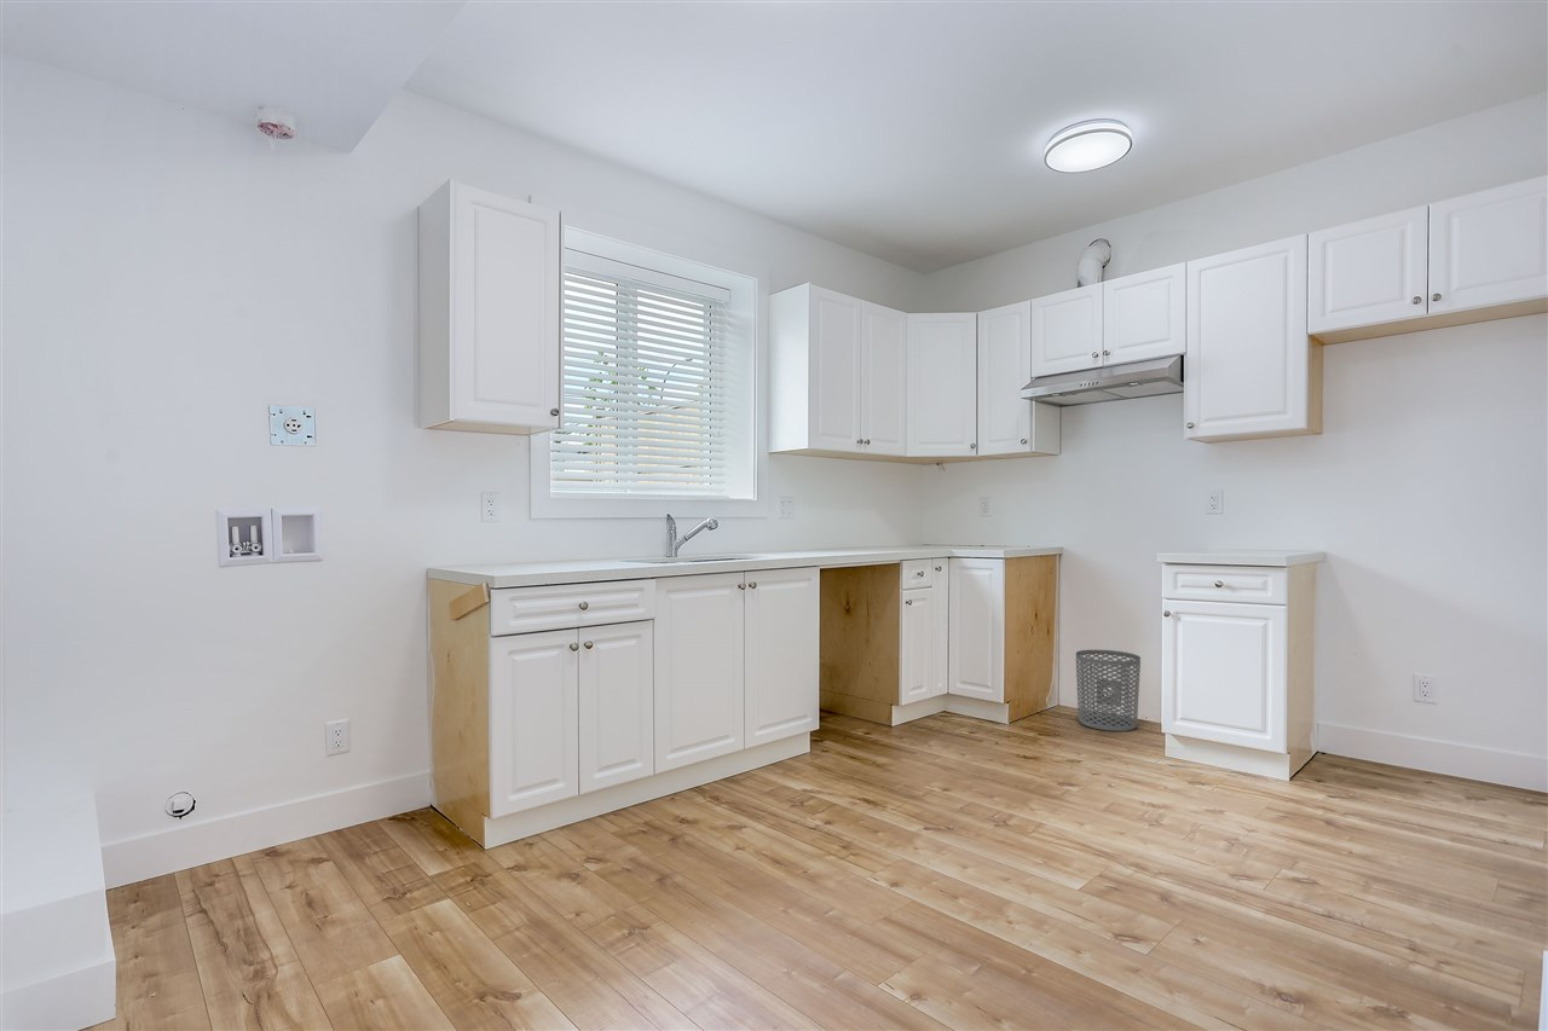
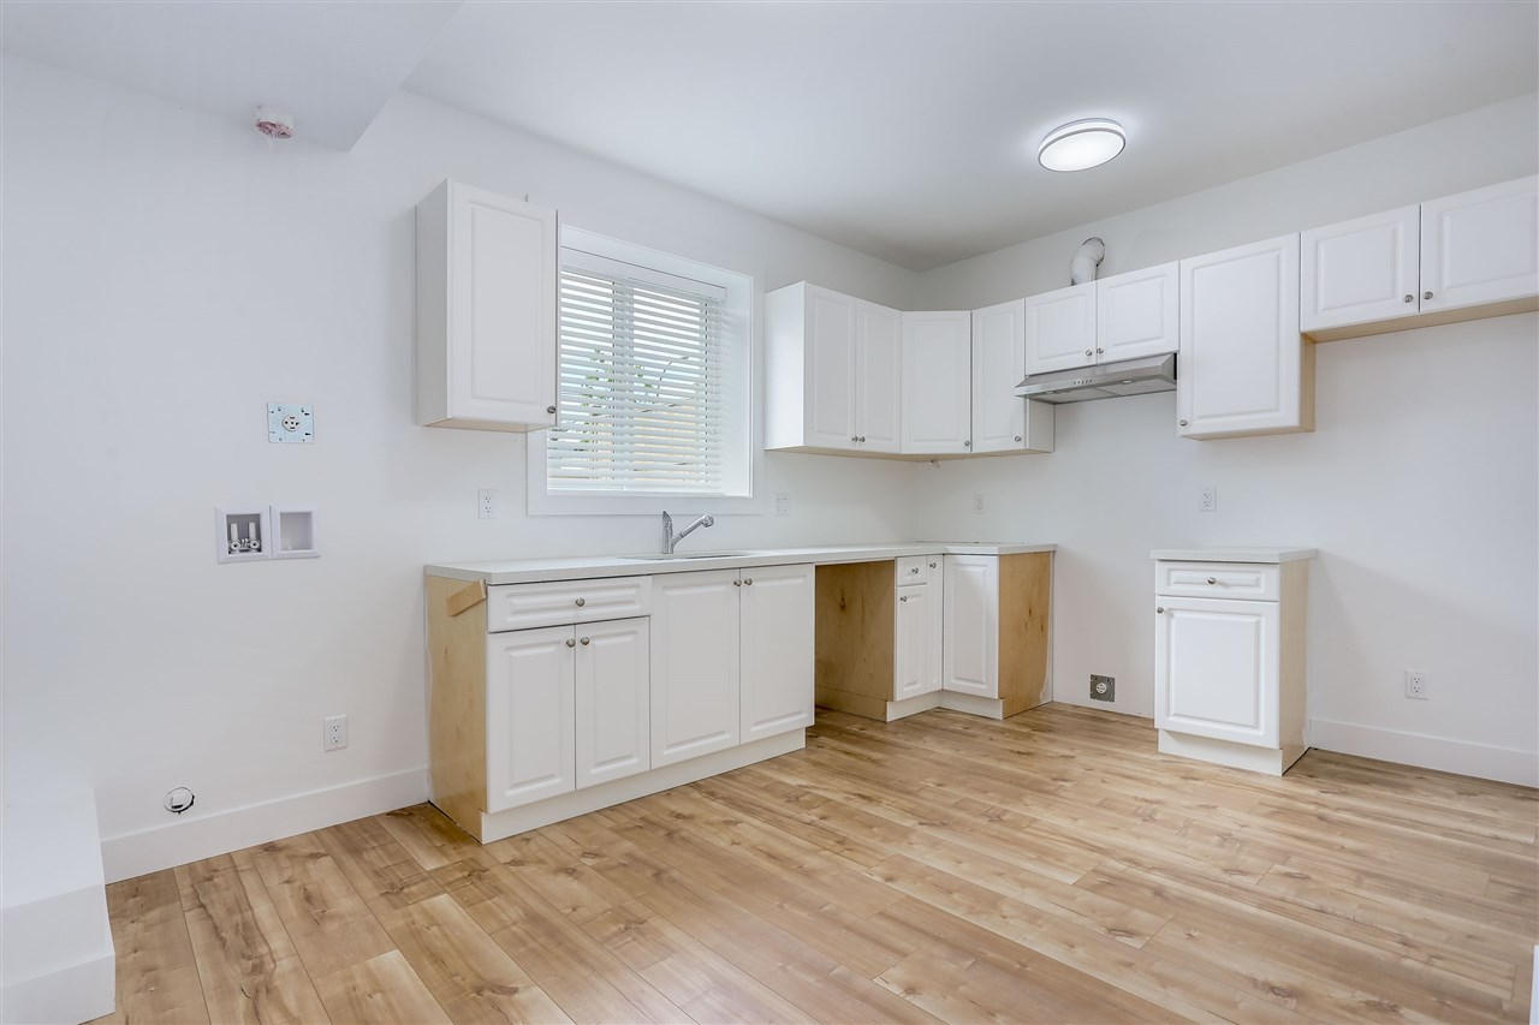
- waste bin (1107, 689)
